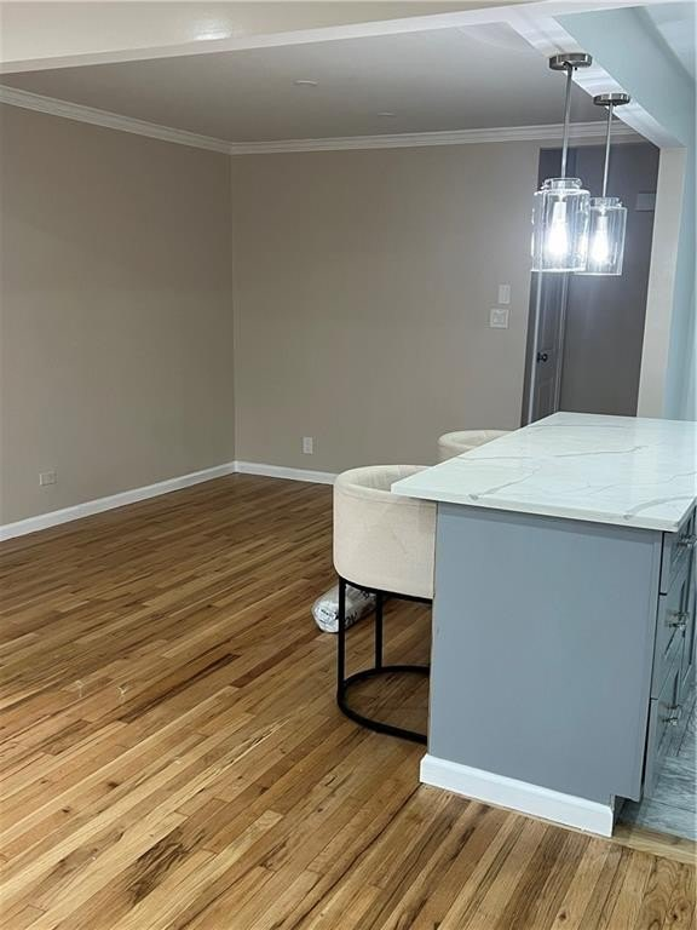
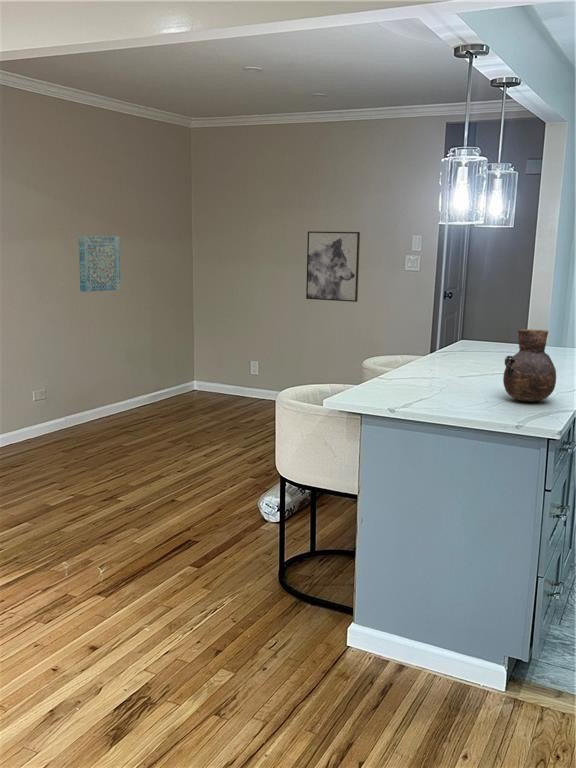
+ vase (530, 364)
+ wall art (100, 263)
+ wall art (332, 266)
